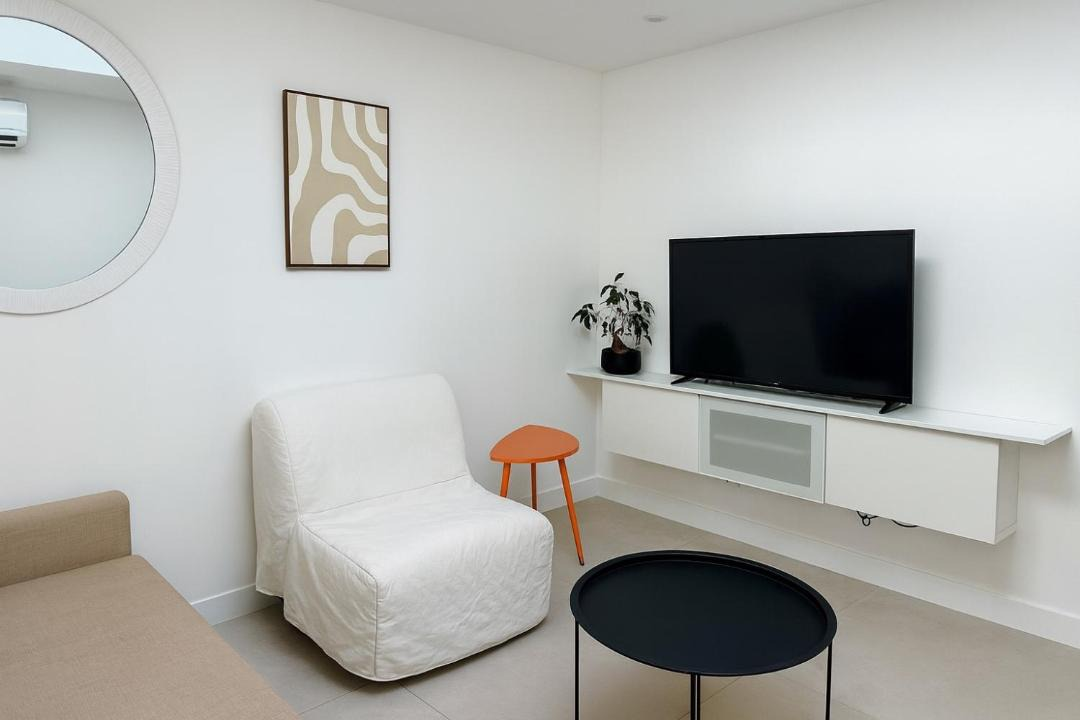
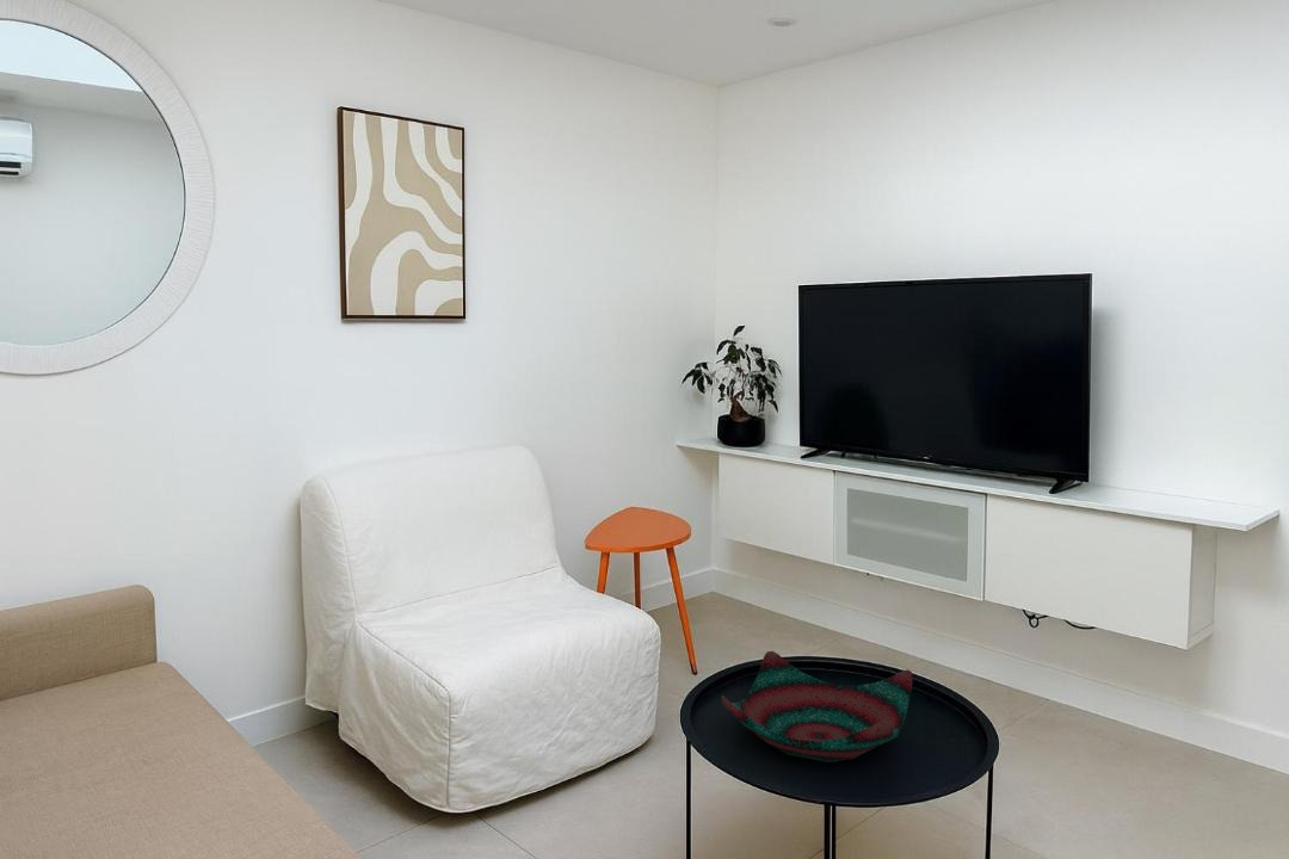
+ decorative bowl (819, 712)
